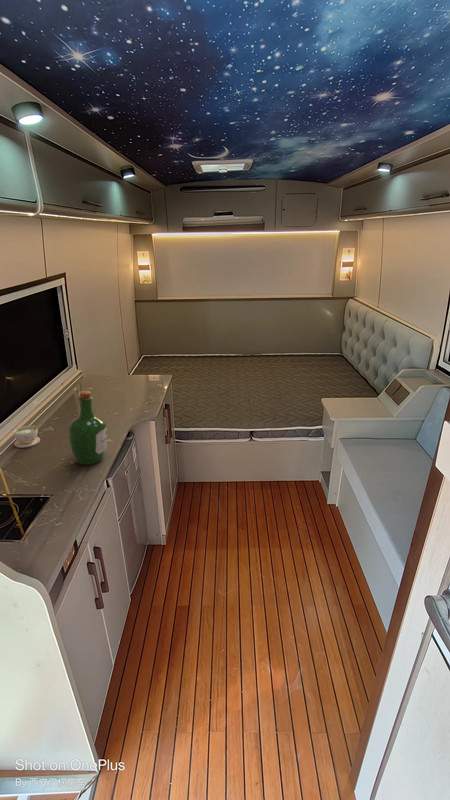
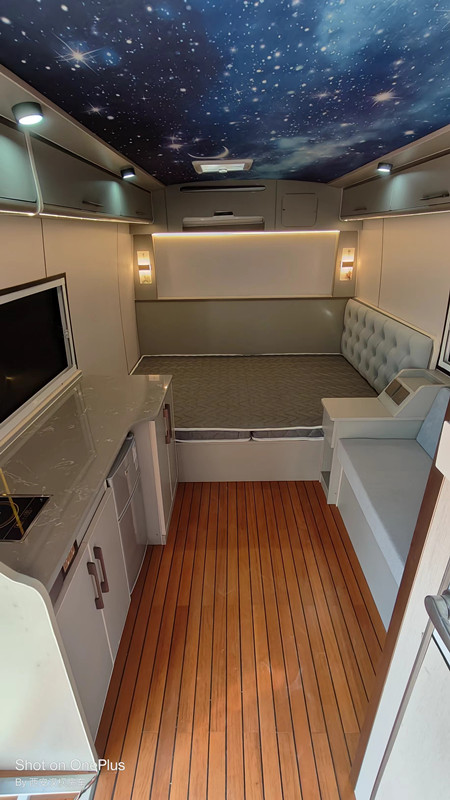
- wine bottle (87, 426)
- coffee cup (25, 436)
